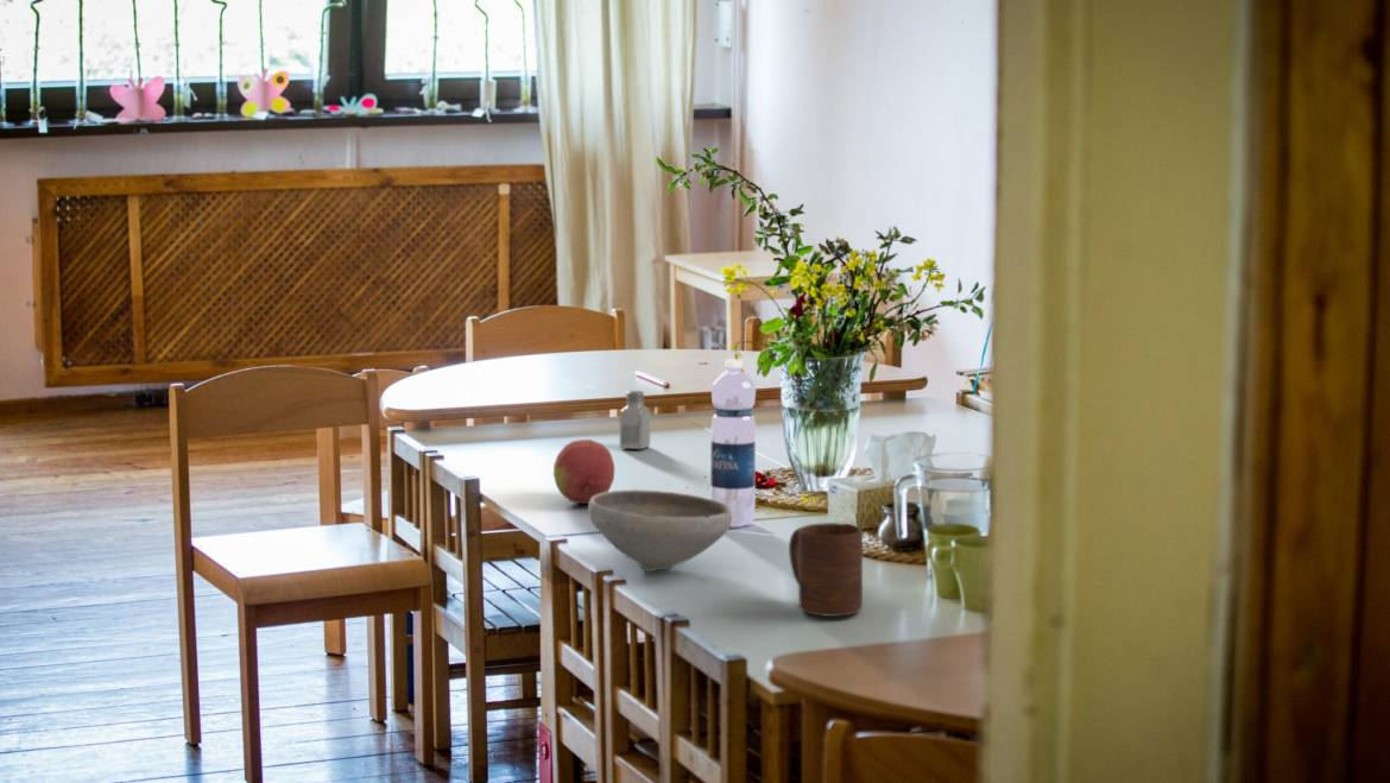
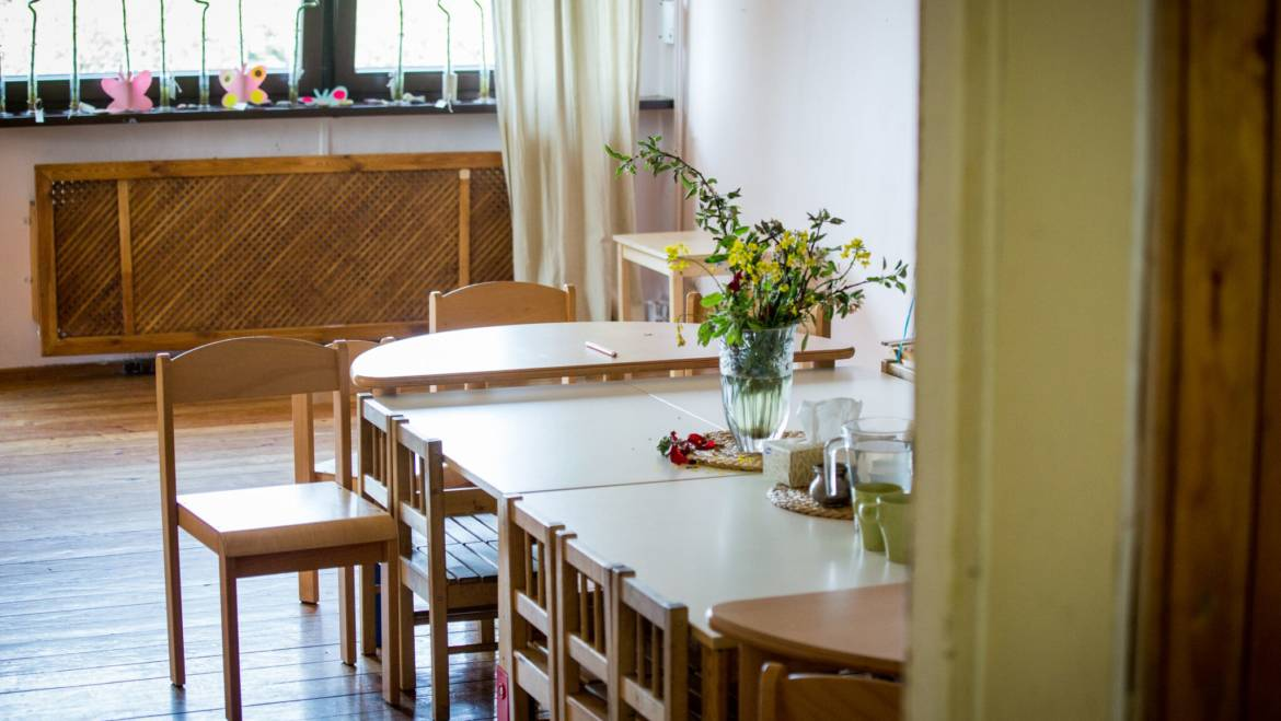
- water bottle (733, 442)
- bowl (659, 533)
- saltshaker (634, 418)
- fruit (583, 471)
- cup (822, 568)
